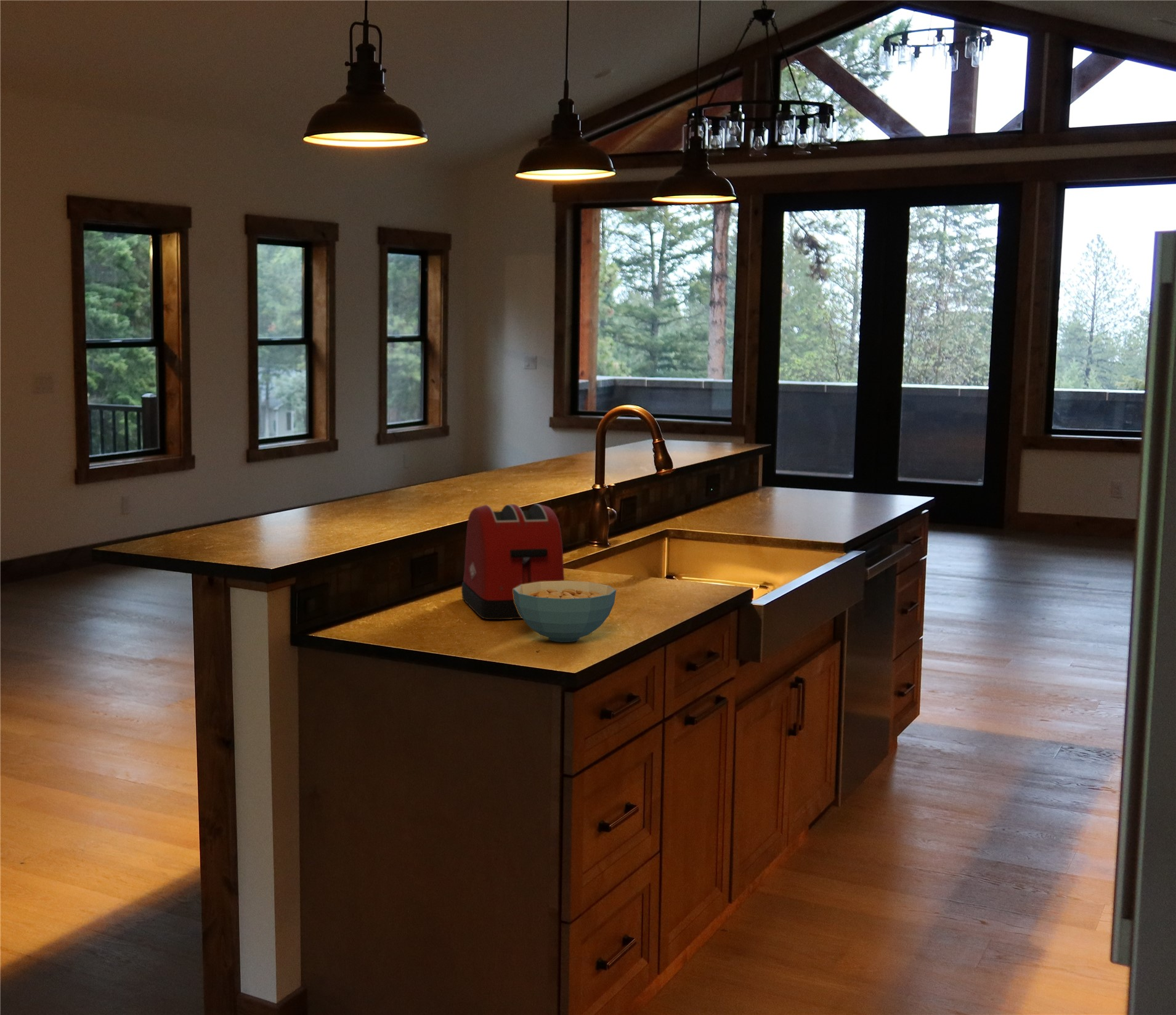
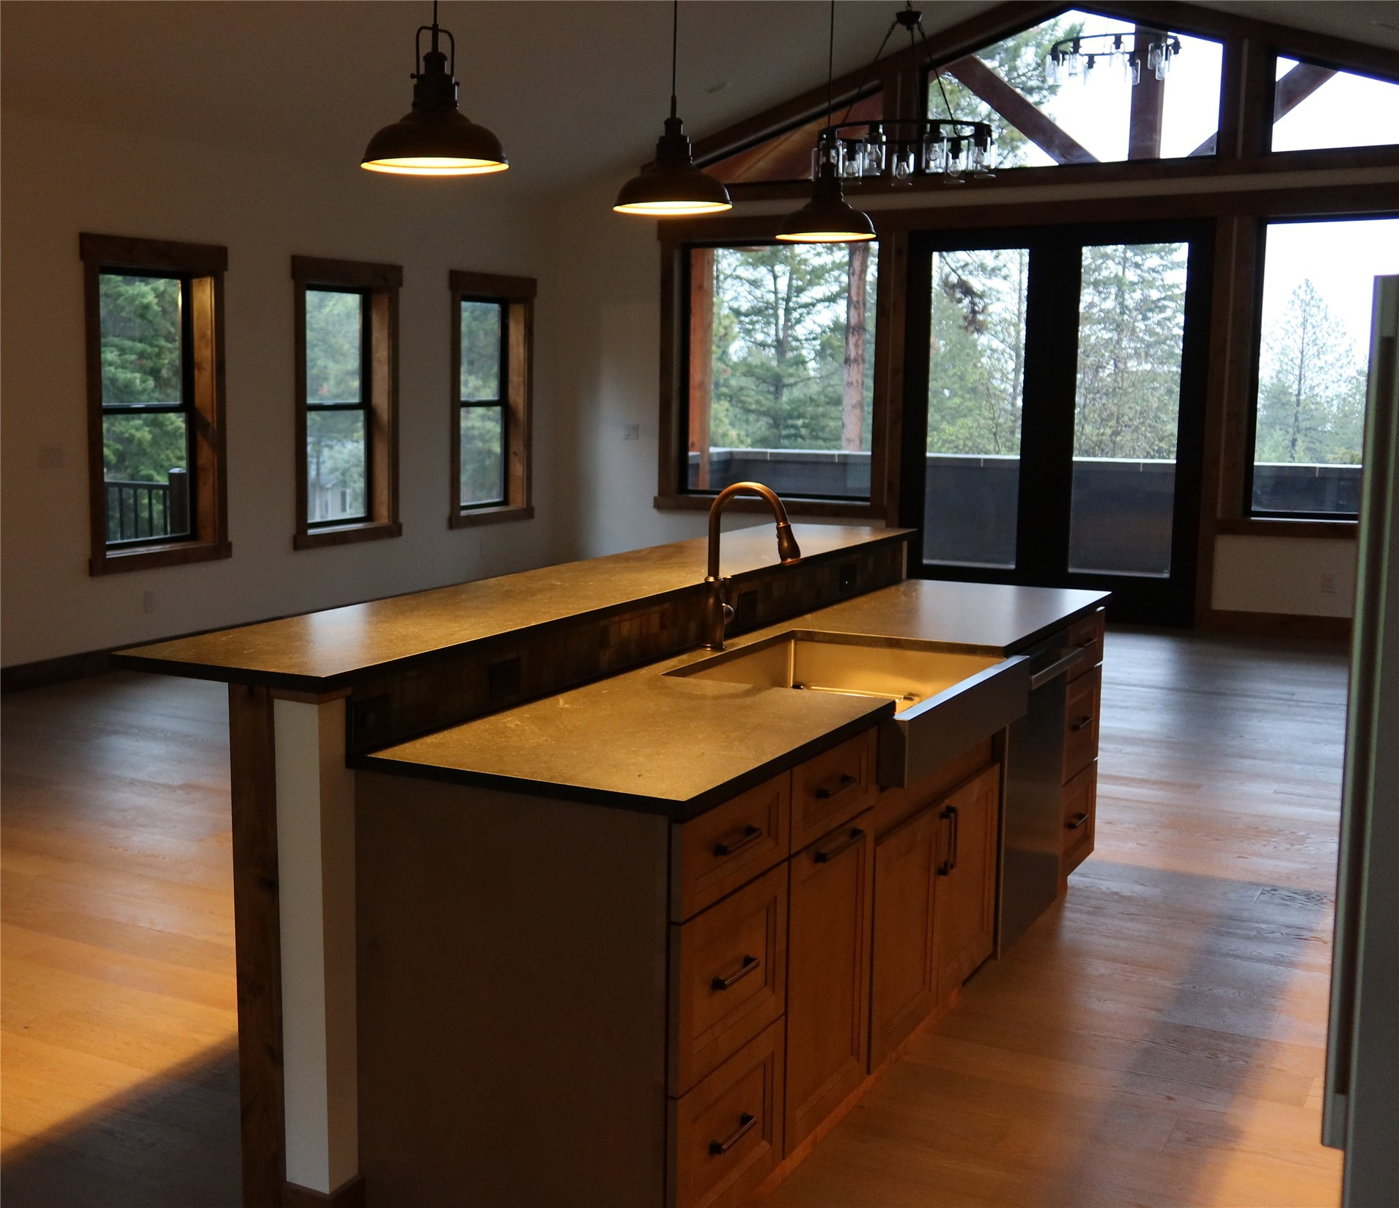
- toaster (513, 556)
- cereal bowl (564, 614)
